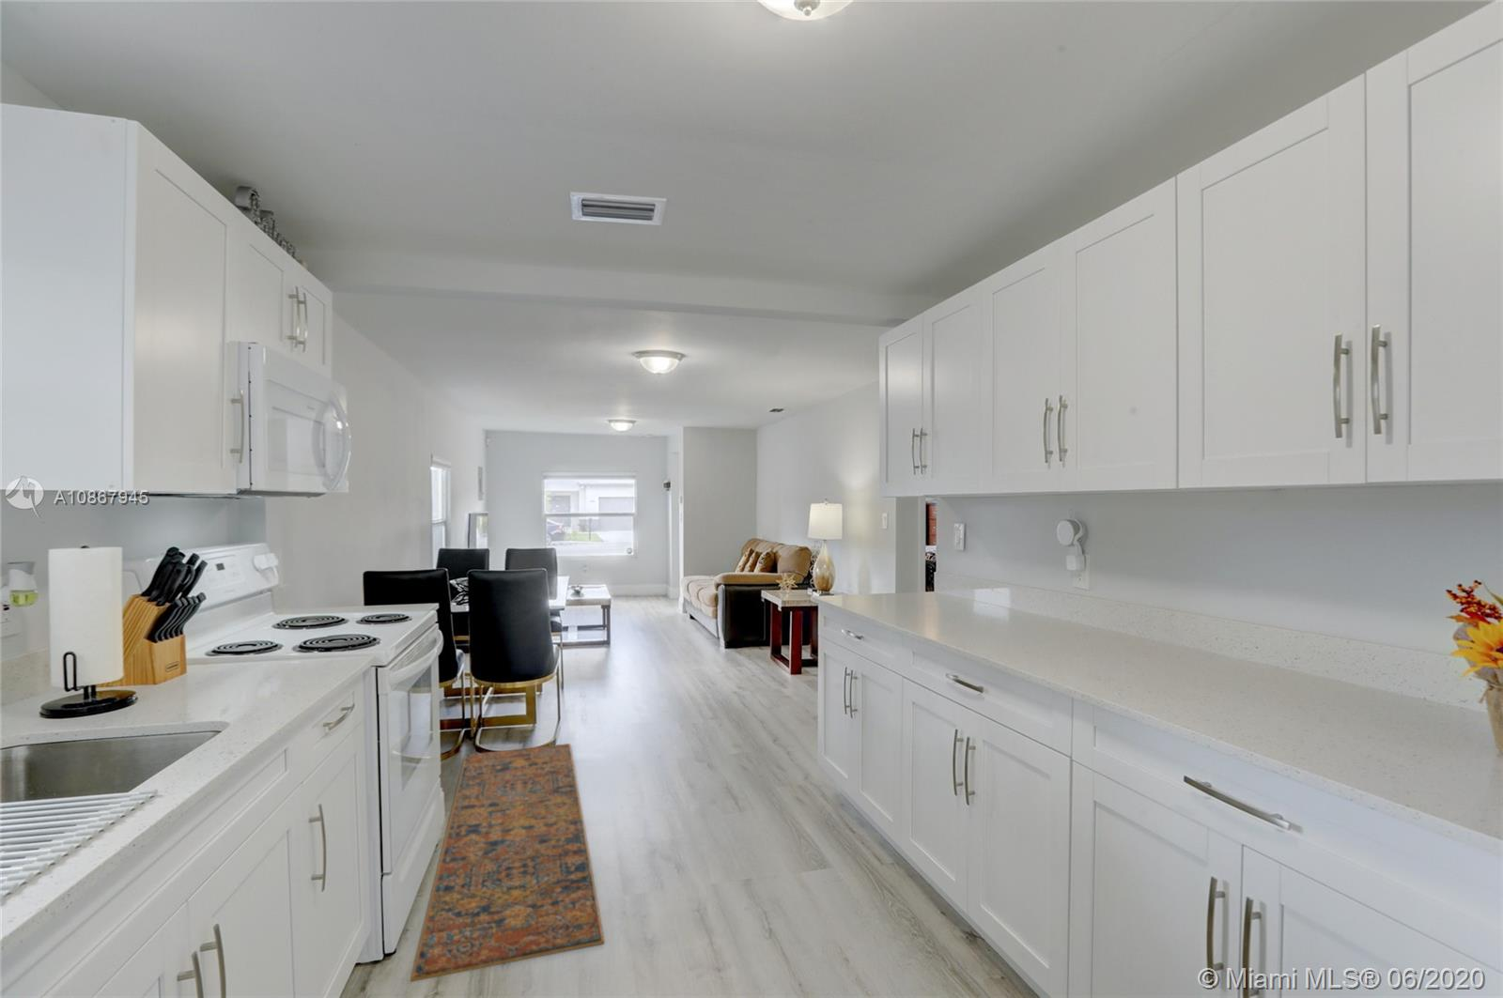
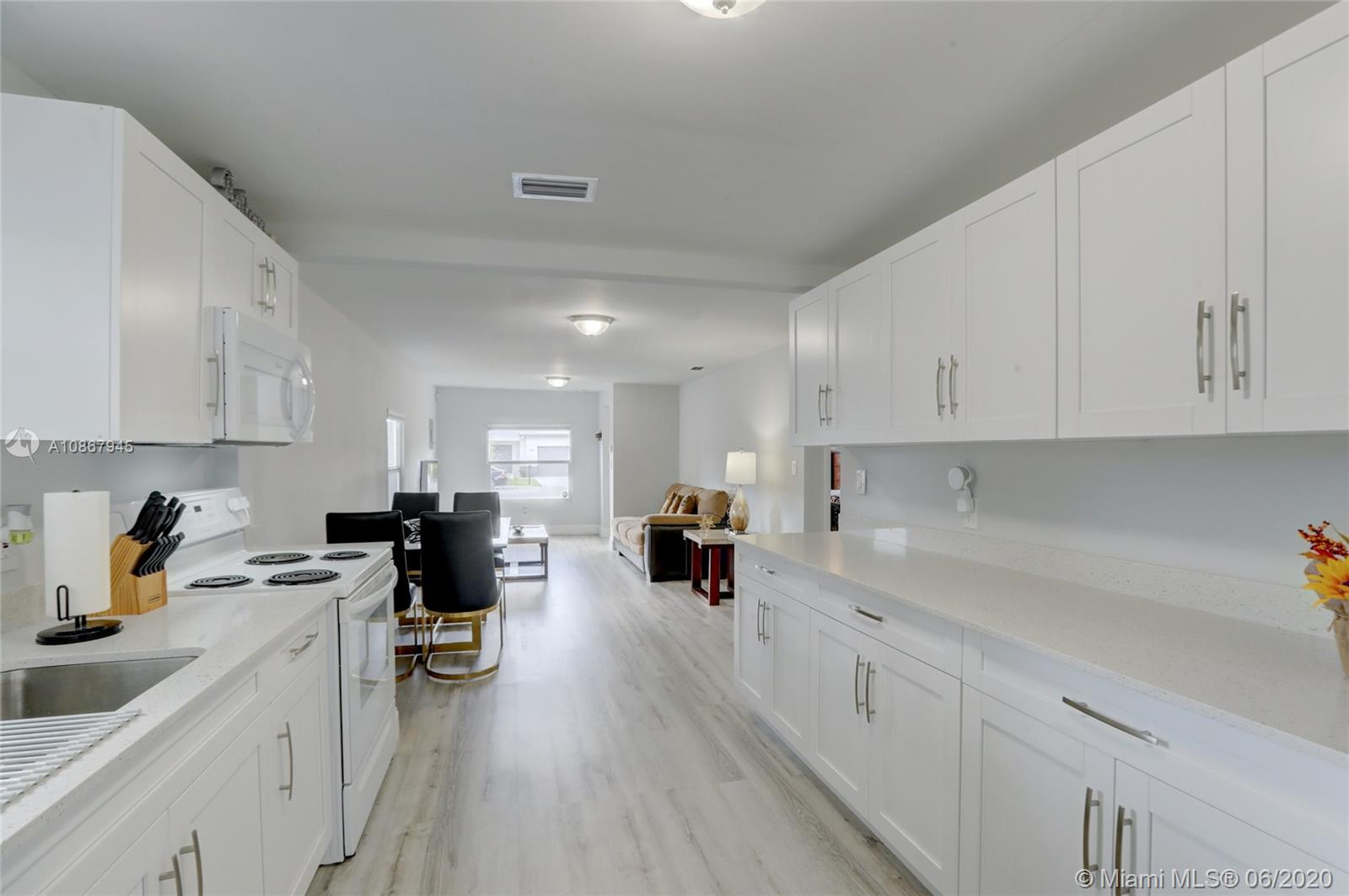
- rug (516, 823)
